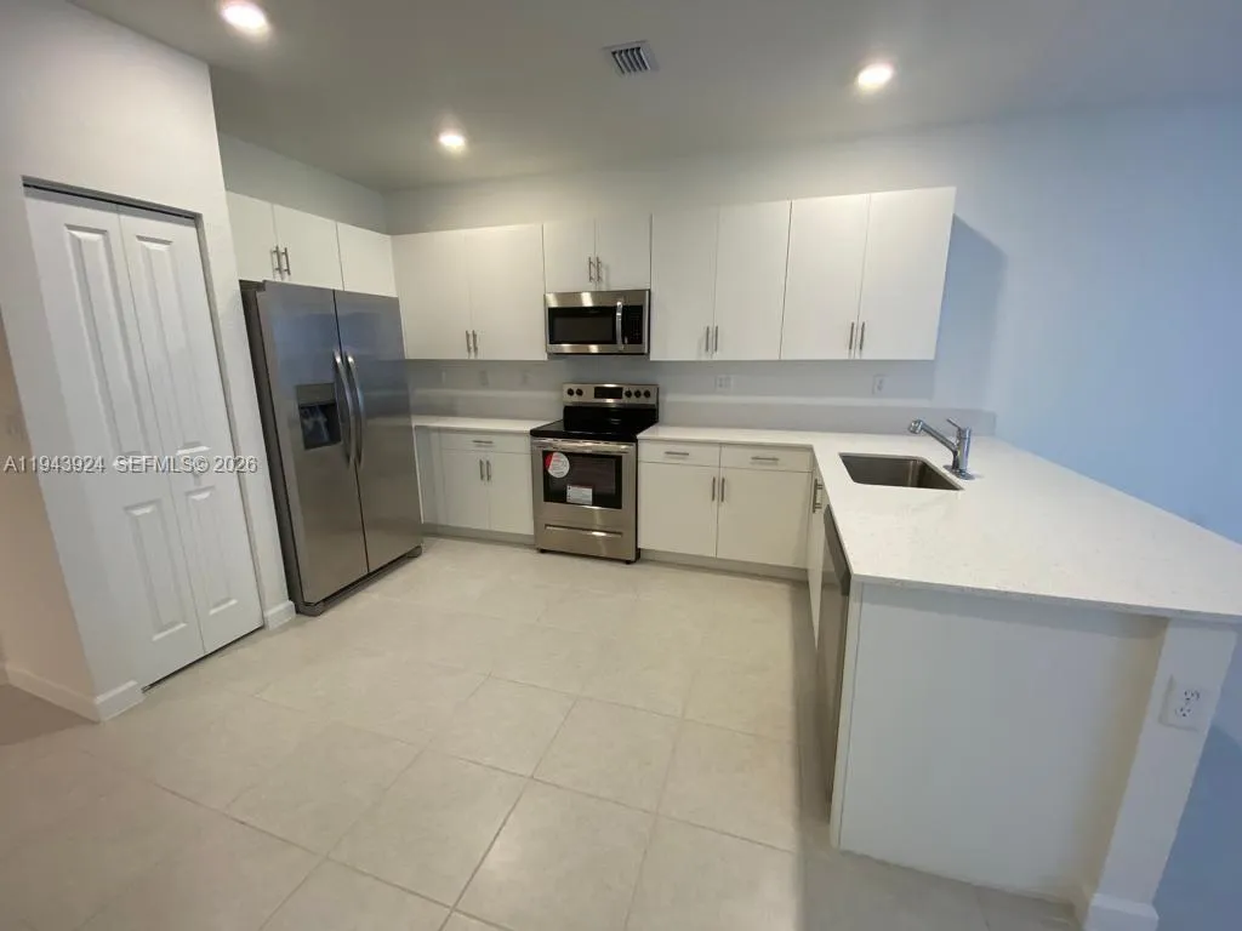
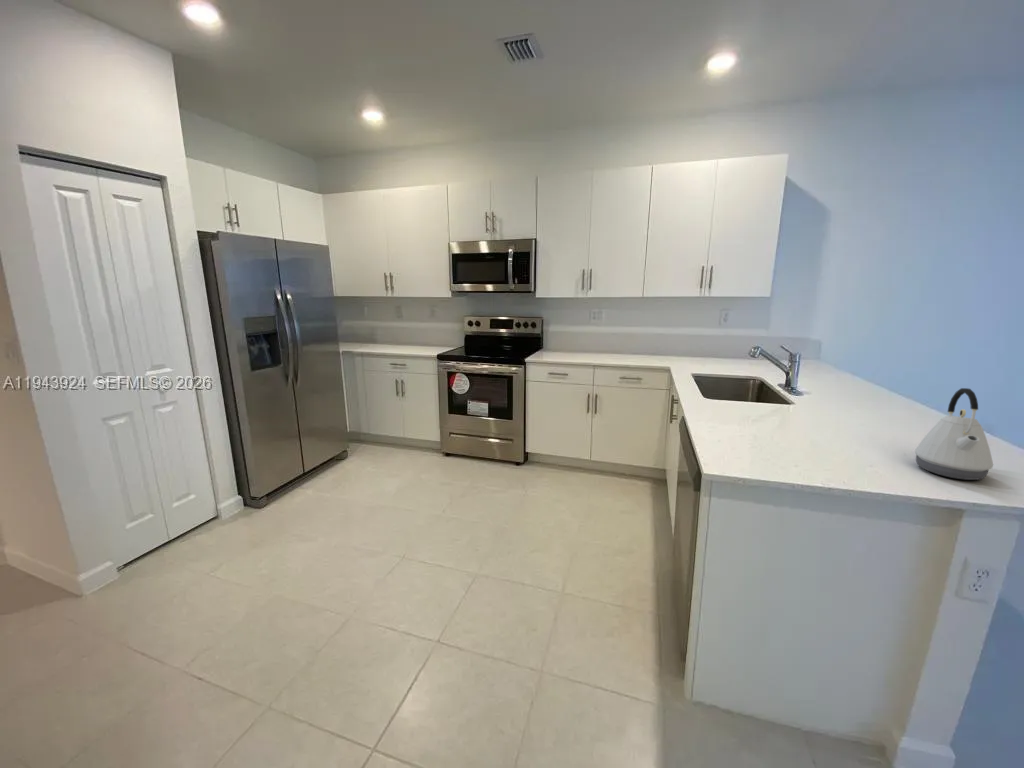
+ kettle (959, 431)
